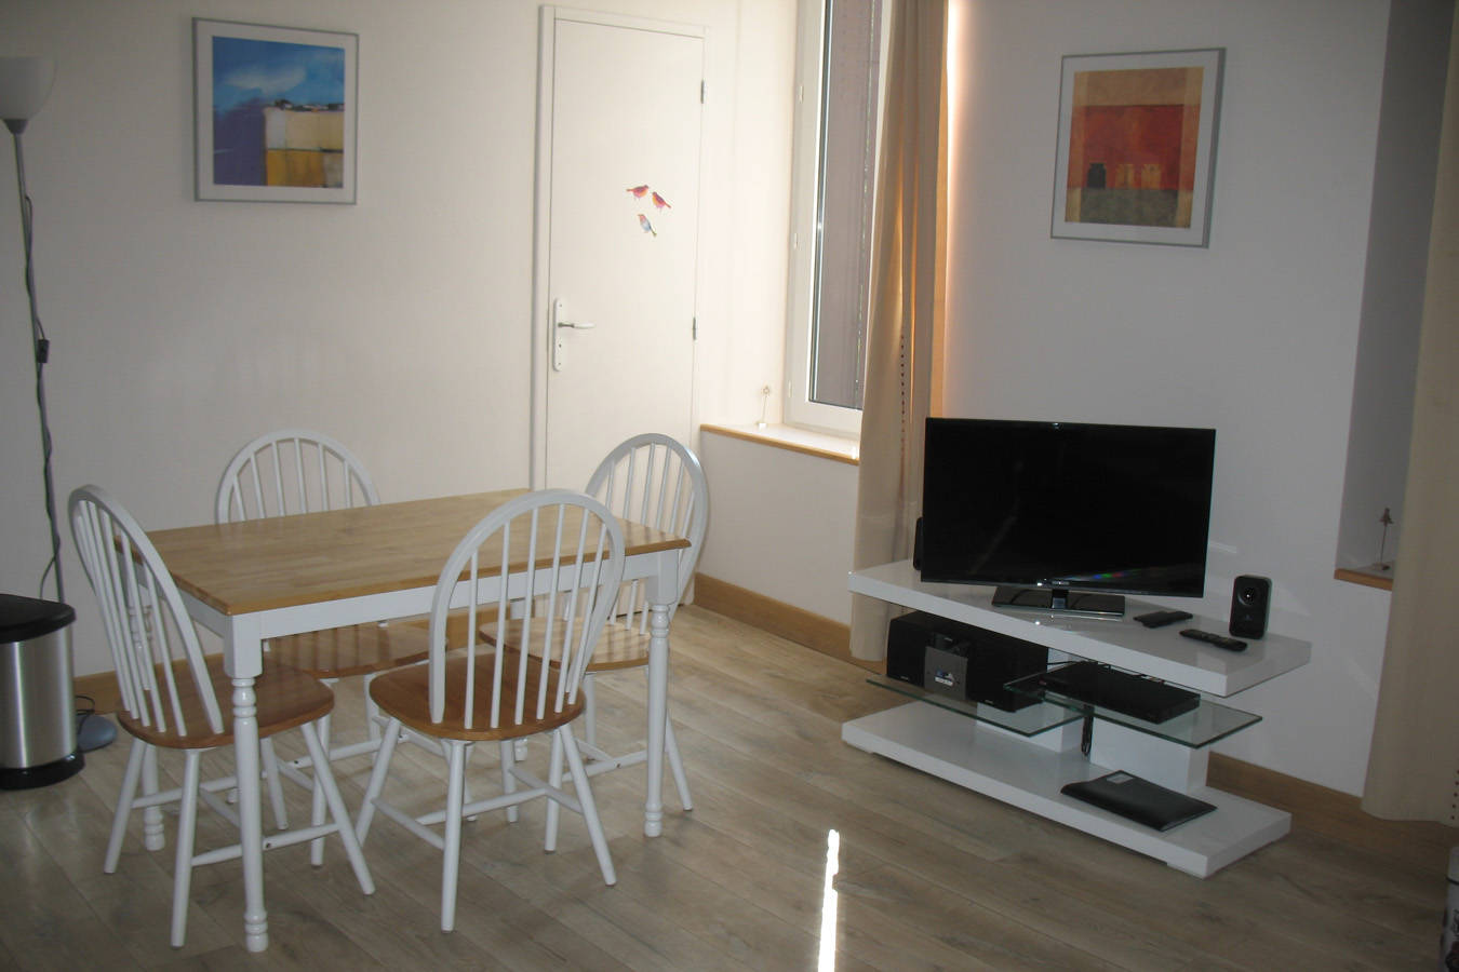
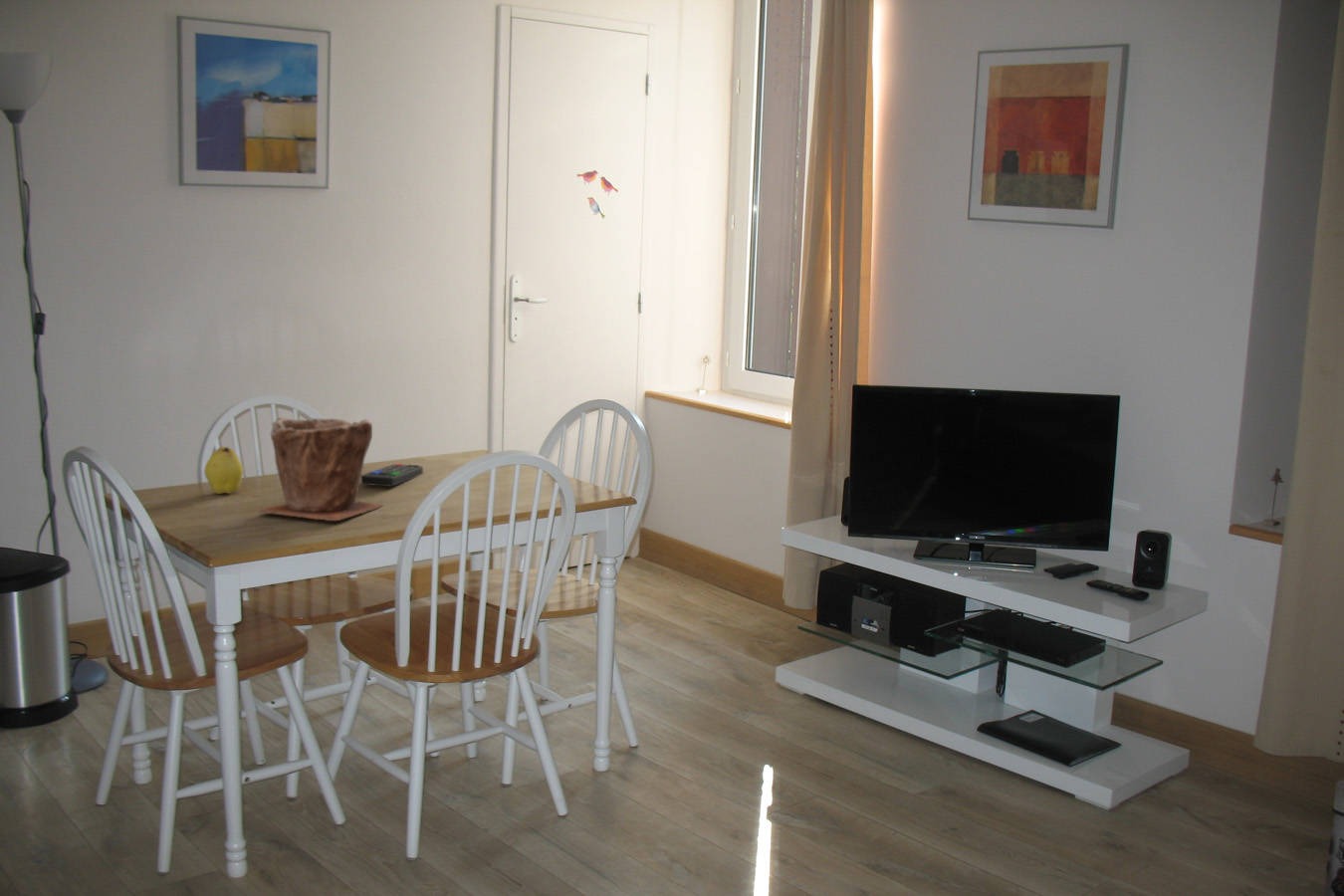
+ remote control (392, 474)
+ plant pot (323, 464)
+ fruit (224, 469)
